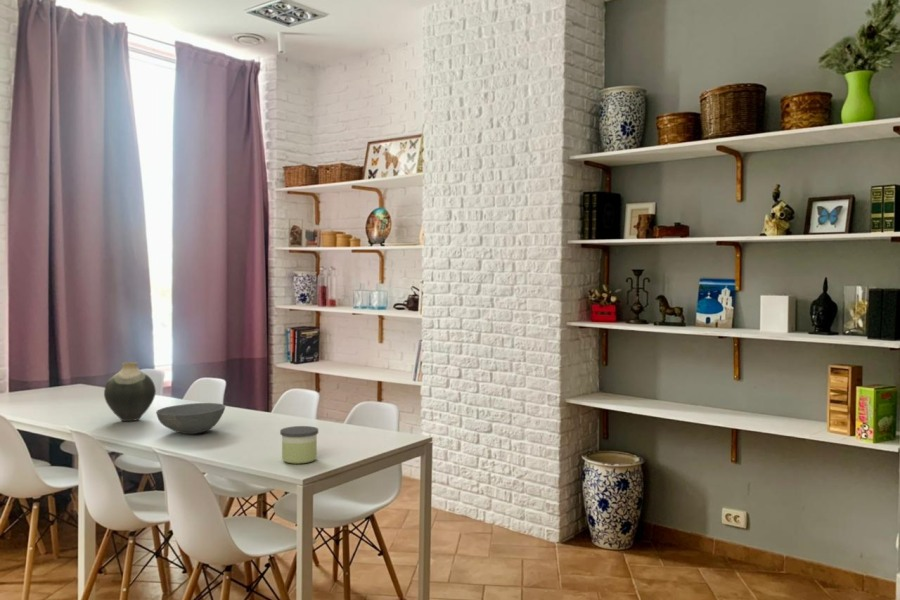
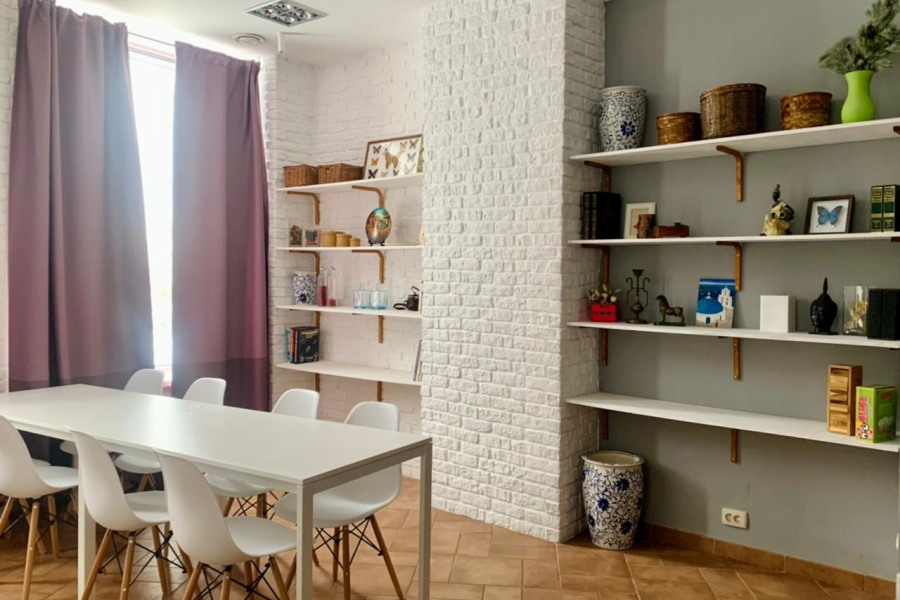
- vase (130, 391)
- bowl (191, 419)
- candle (299, 444)
